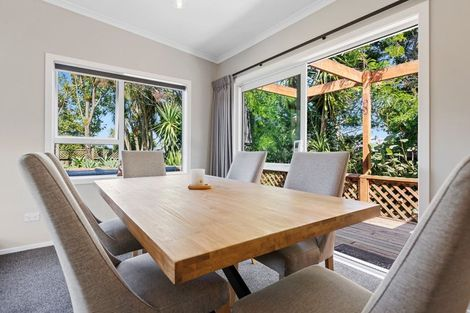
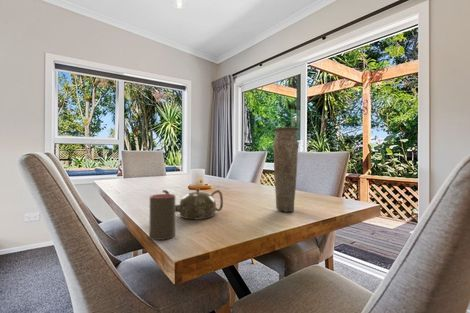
+ vase (285, 169)
+ teapot (194, 201)
+ cup (162, 215)
